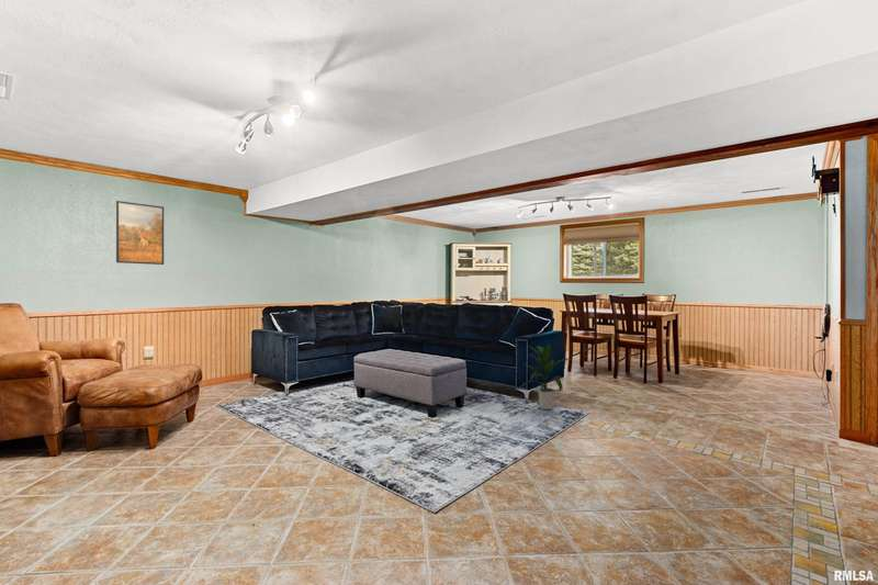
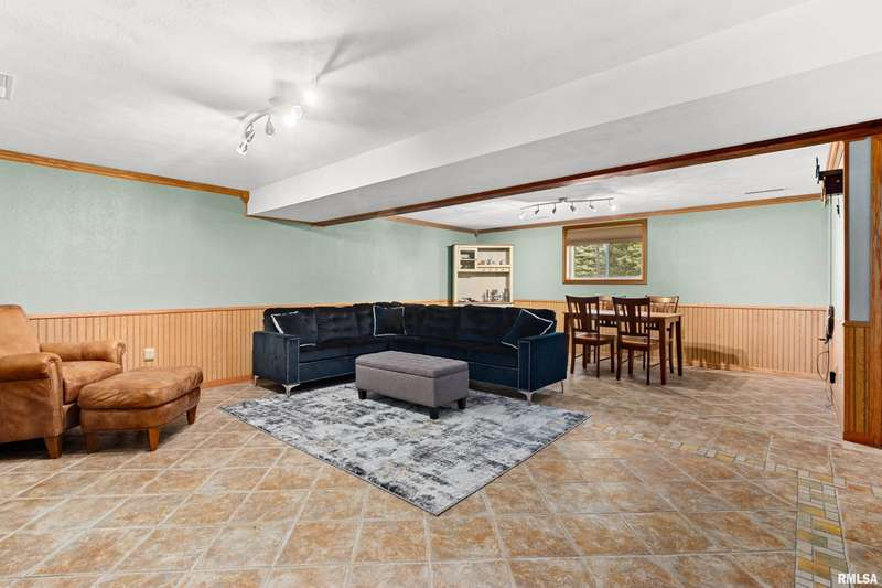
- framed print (140, 234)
- indoor plant (544, 374)
